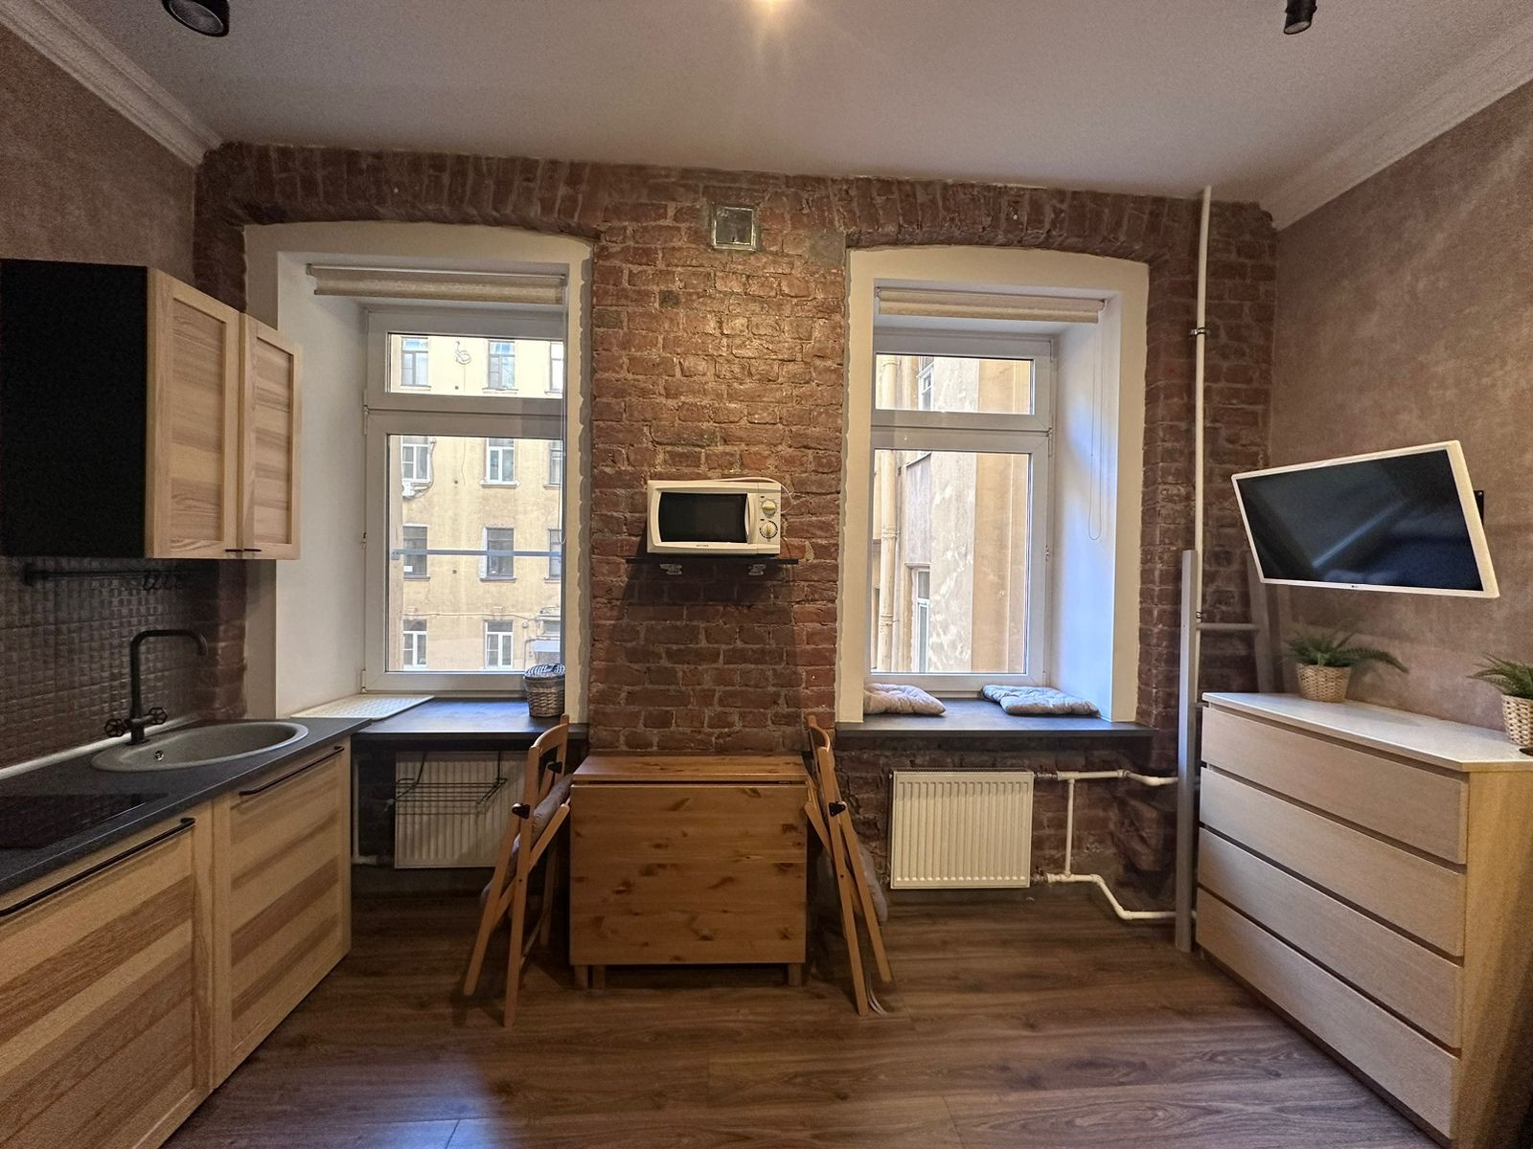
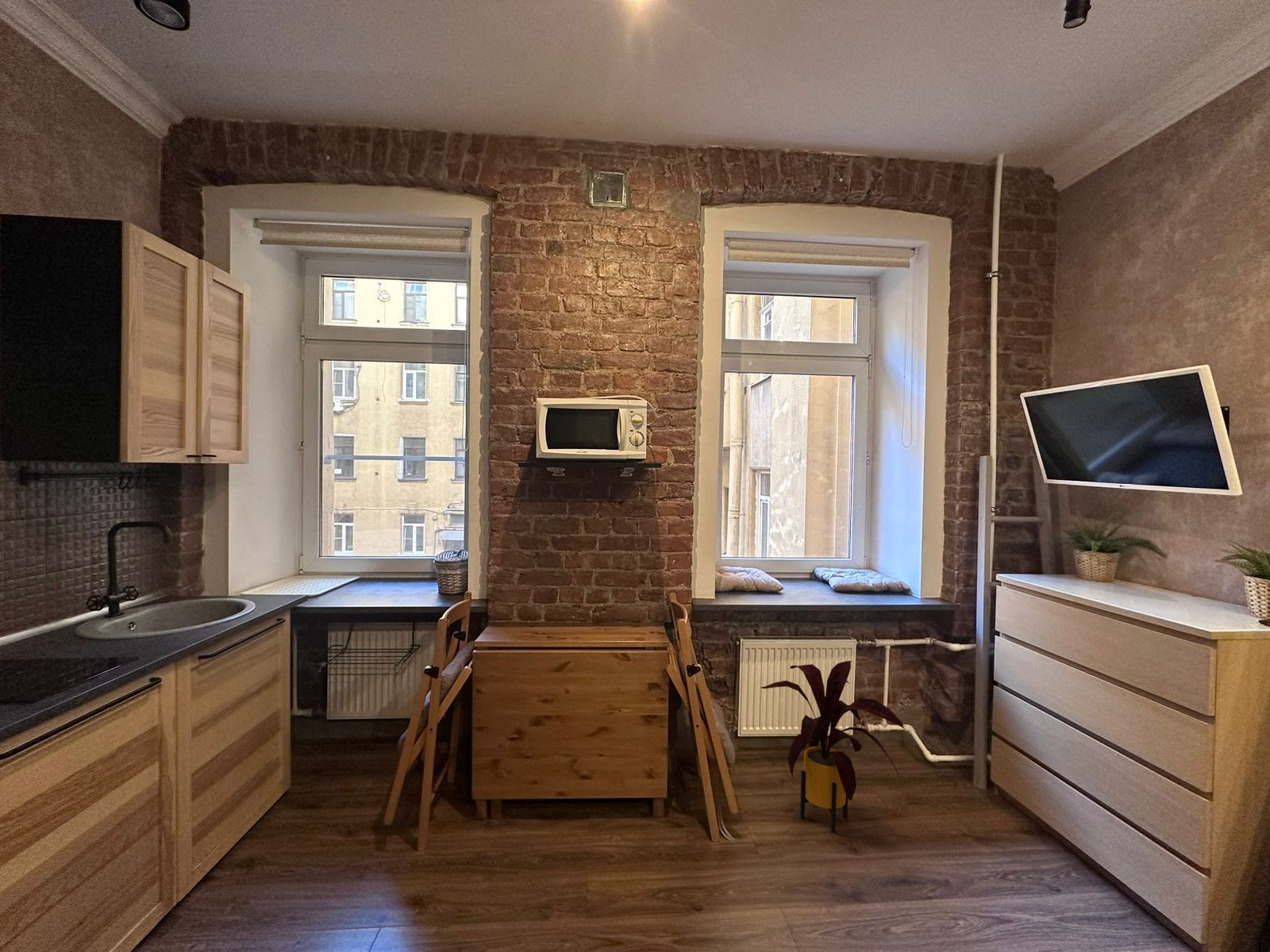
+ house plant (821, 741)
